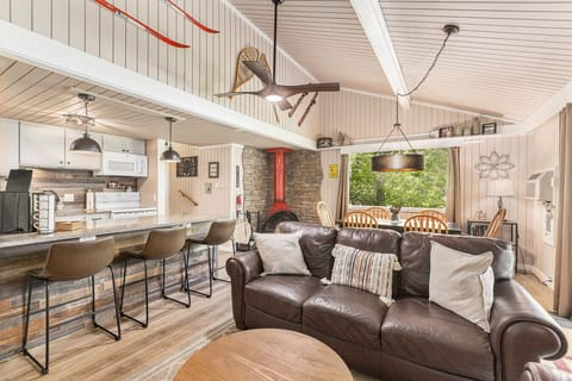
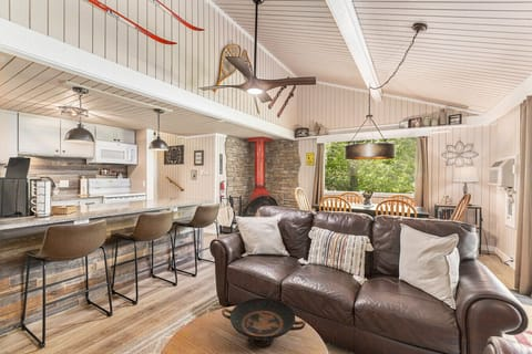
+ decorative bowl (262, 325)
